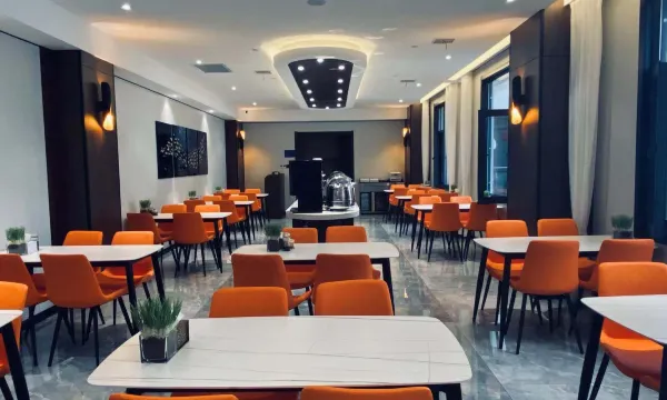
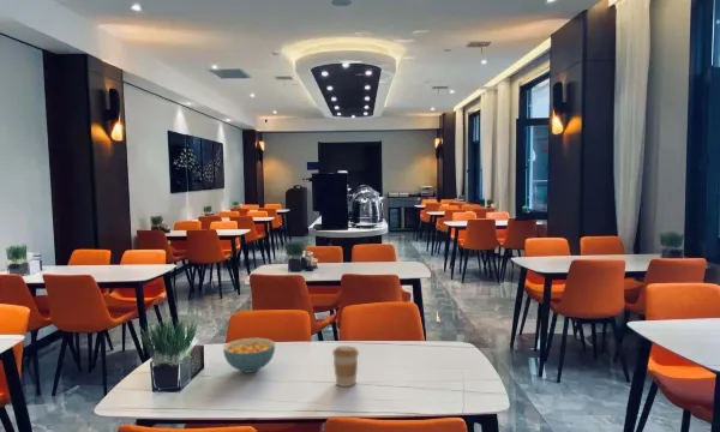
+ coffee cup (346, 365)
+ cereal bowl (250, 358)
